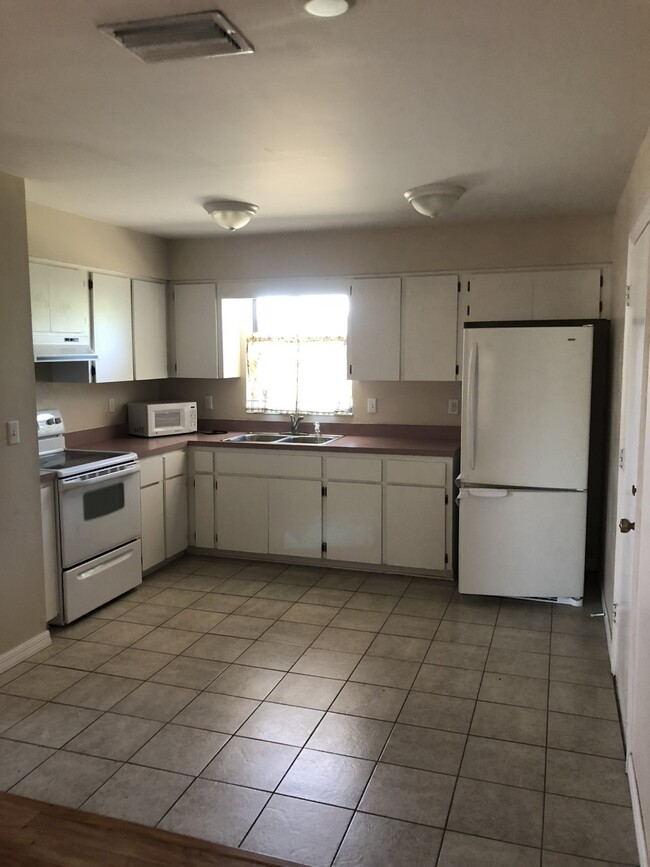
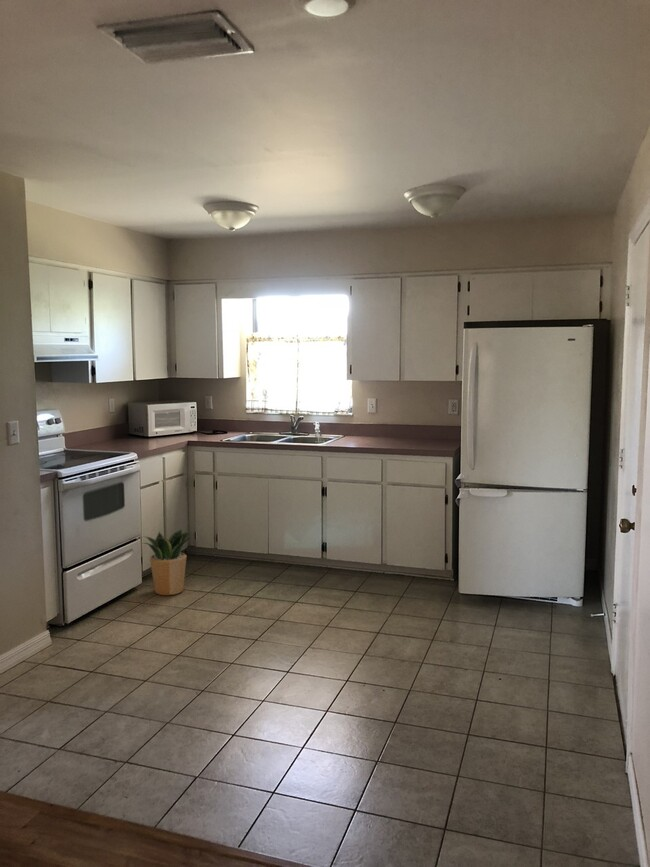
+ potted plant (171, 560)
